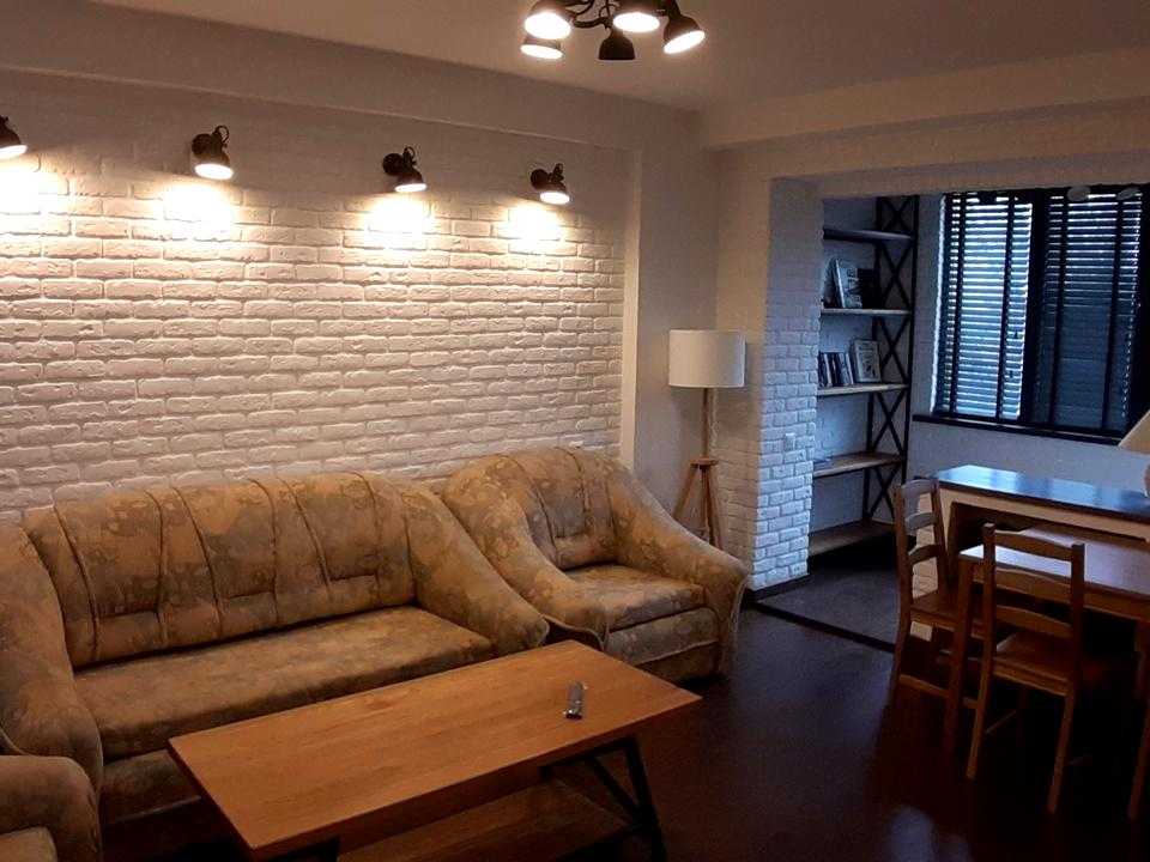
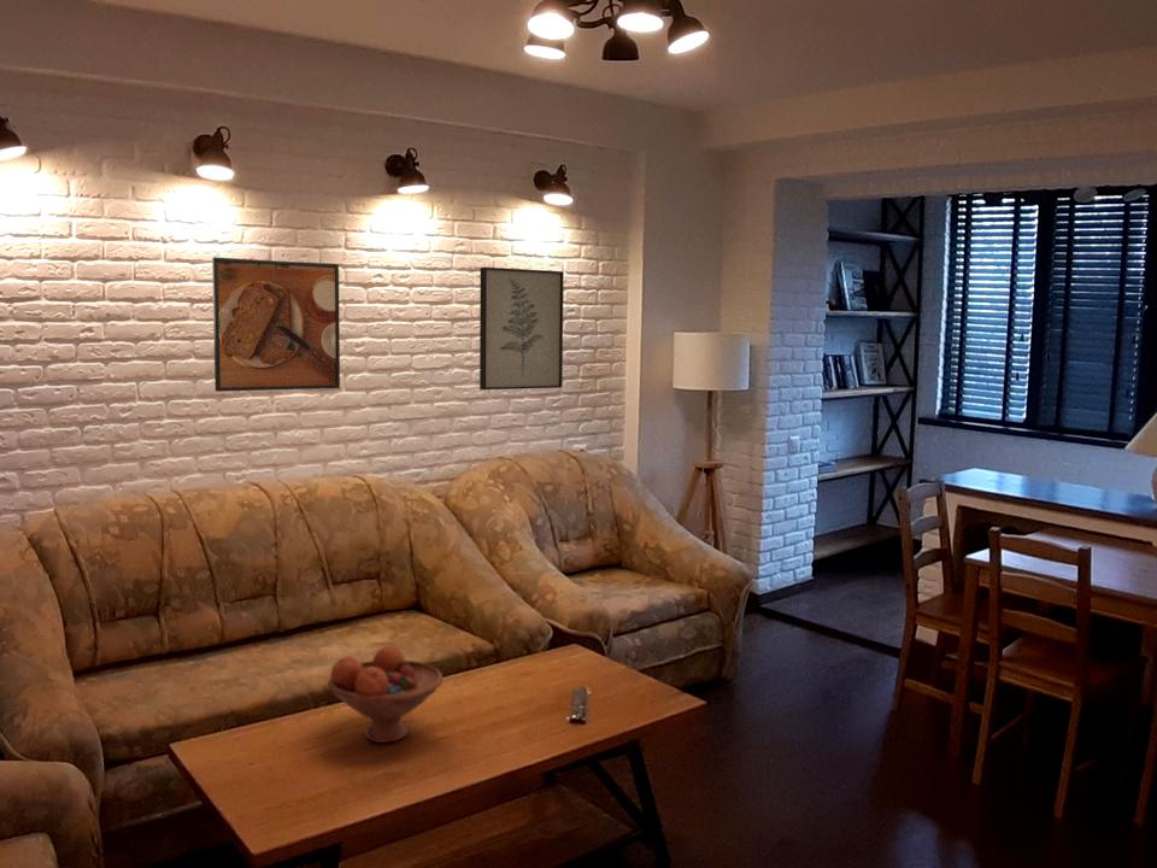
+ wall art (522, 329)
+ fruit bowl (386, 694)
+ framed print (278, 326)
